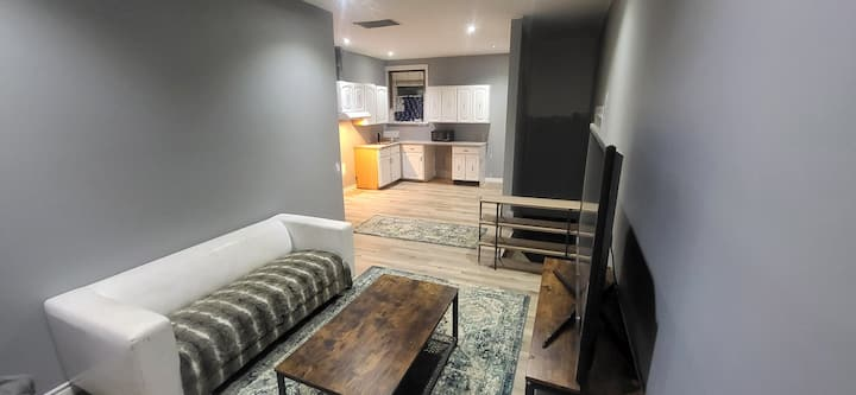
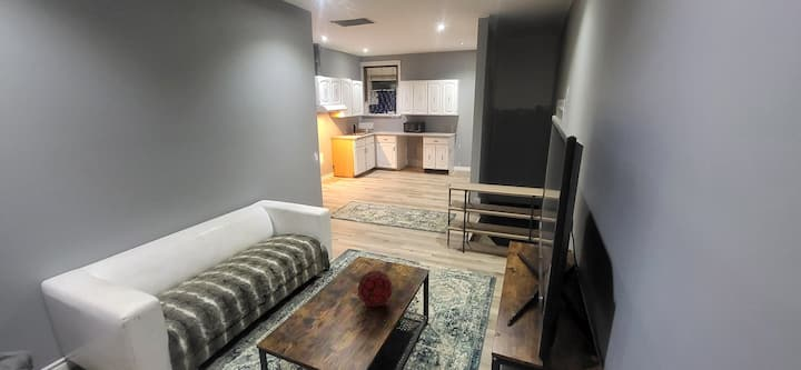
+ decorative orb (375, 288)
